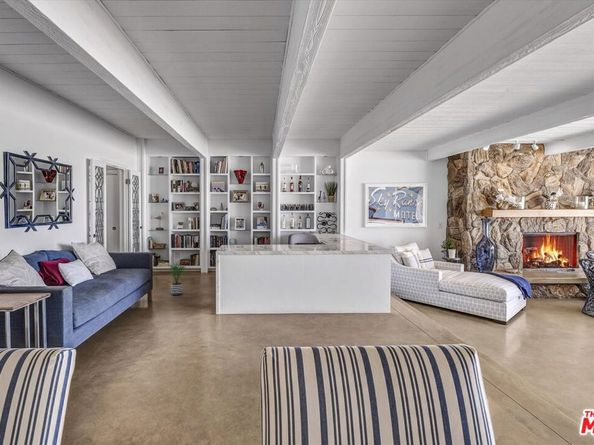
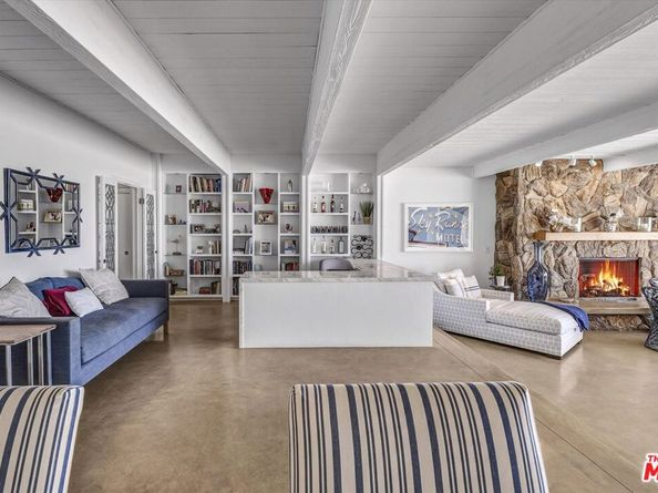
- potted plant (177, 278)
